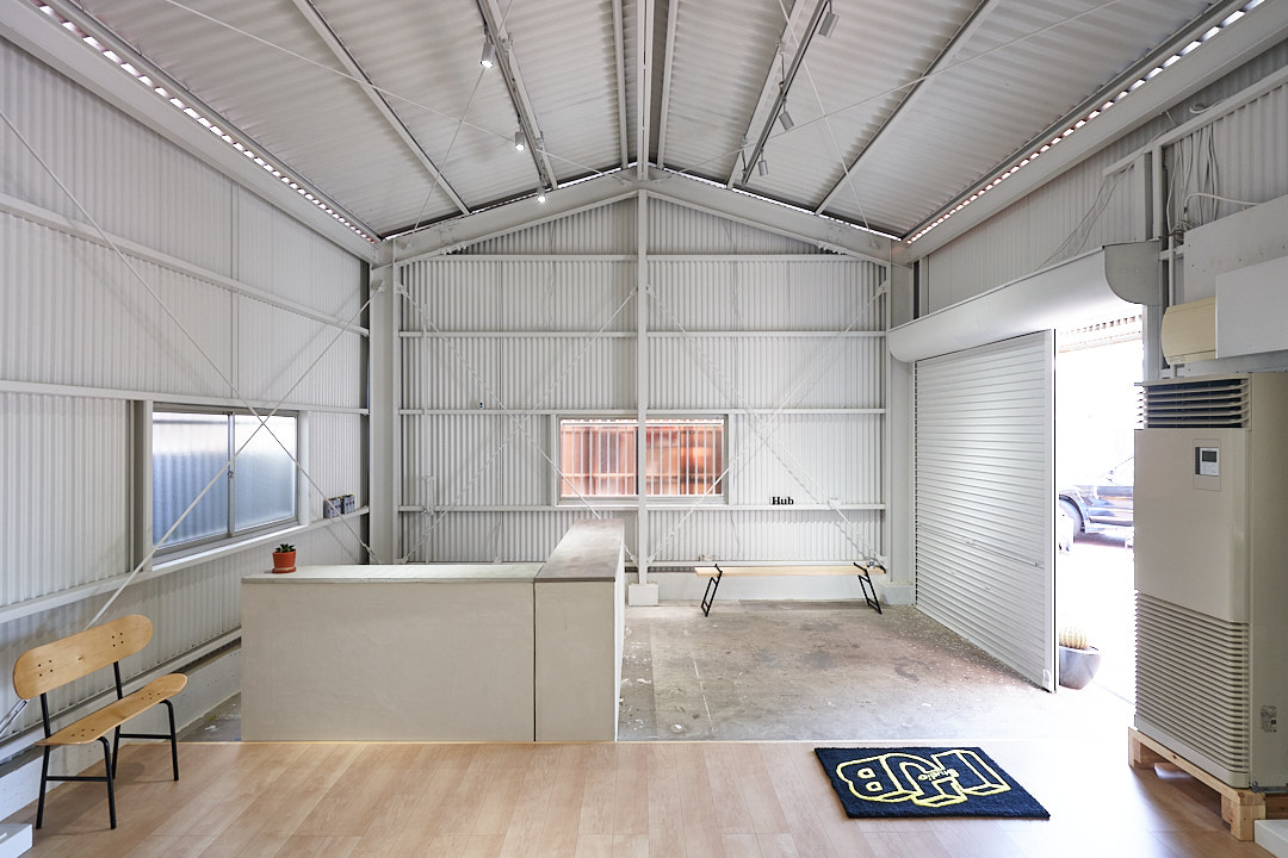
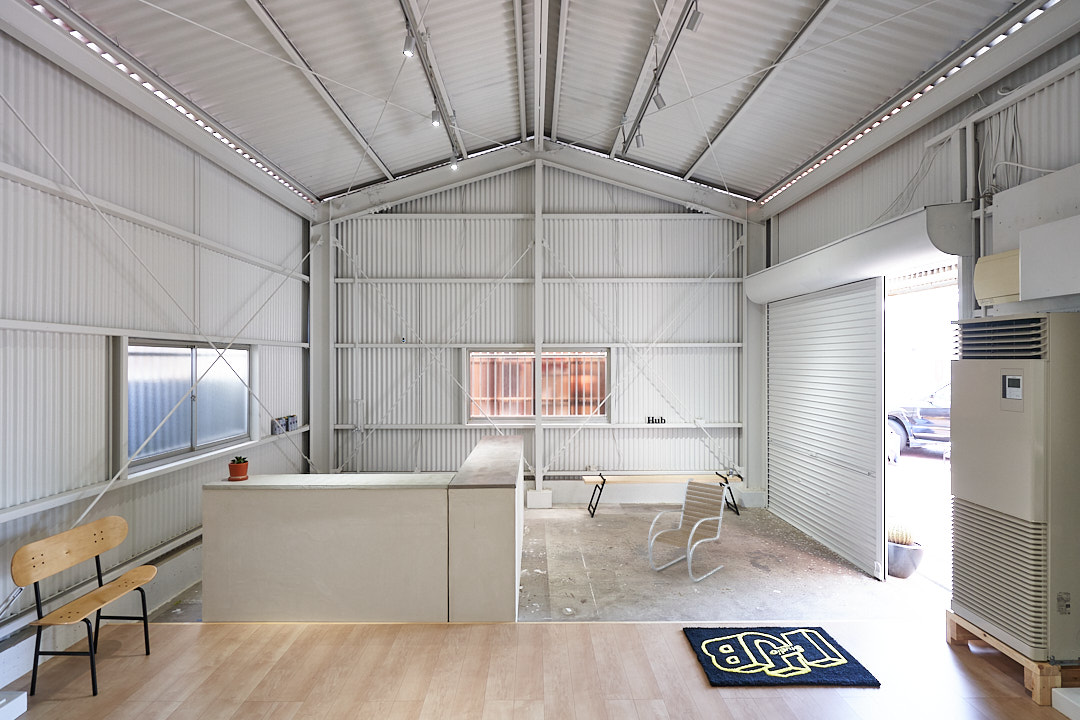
+ lounge chair (690, 528)
